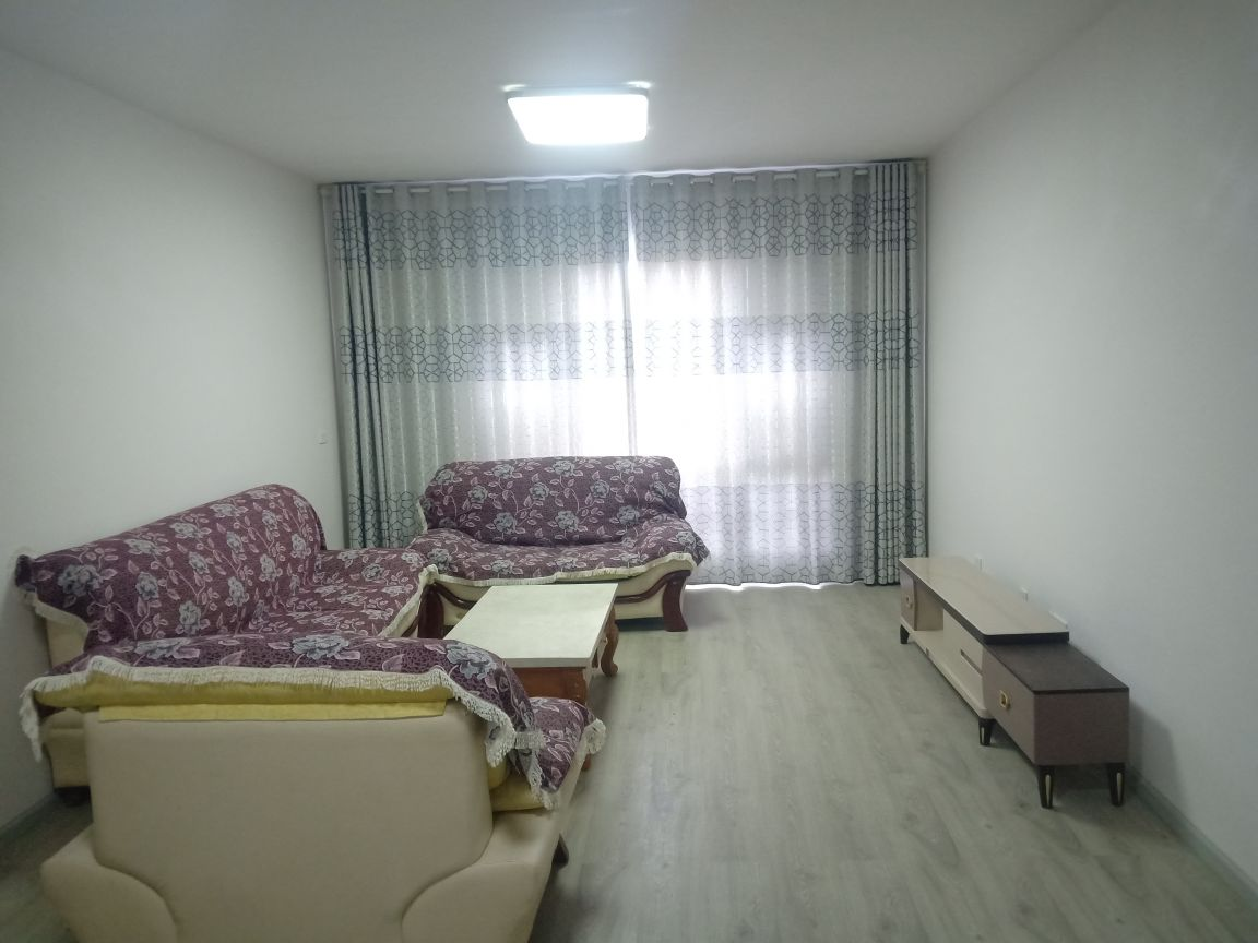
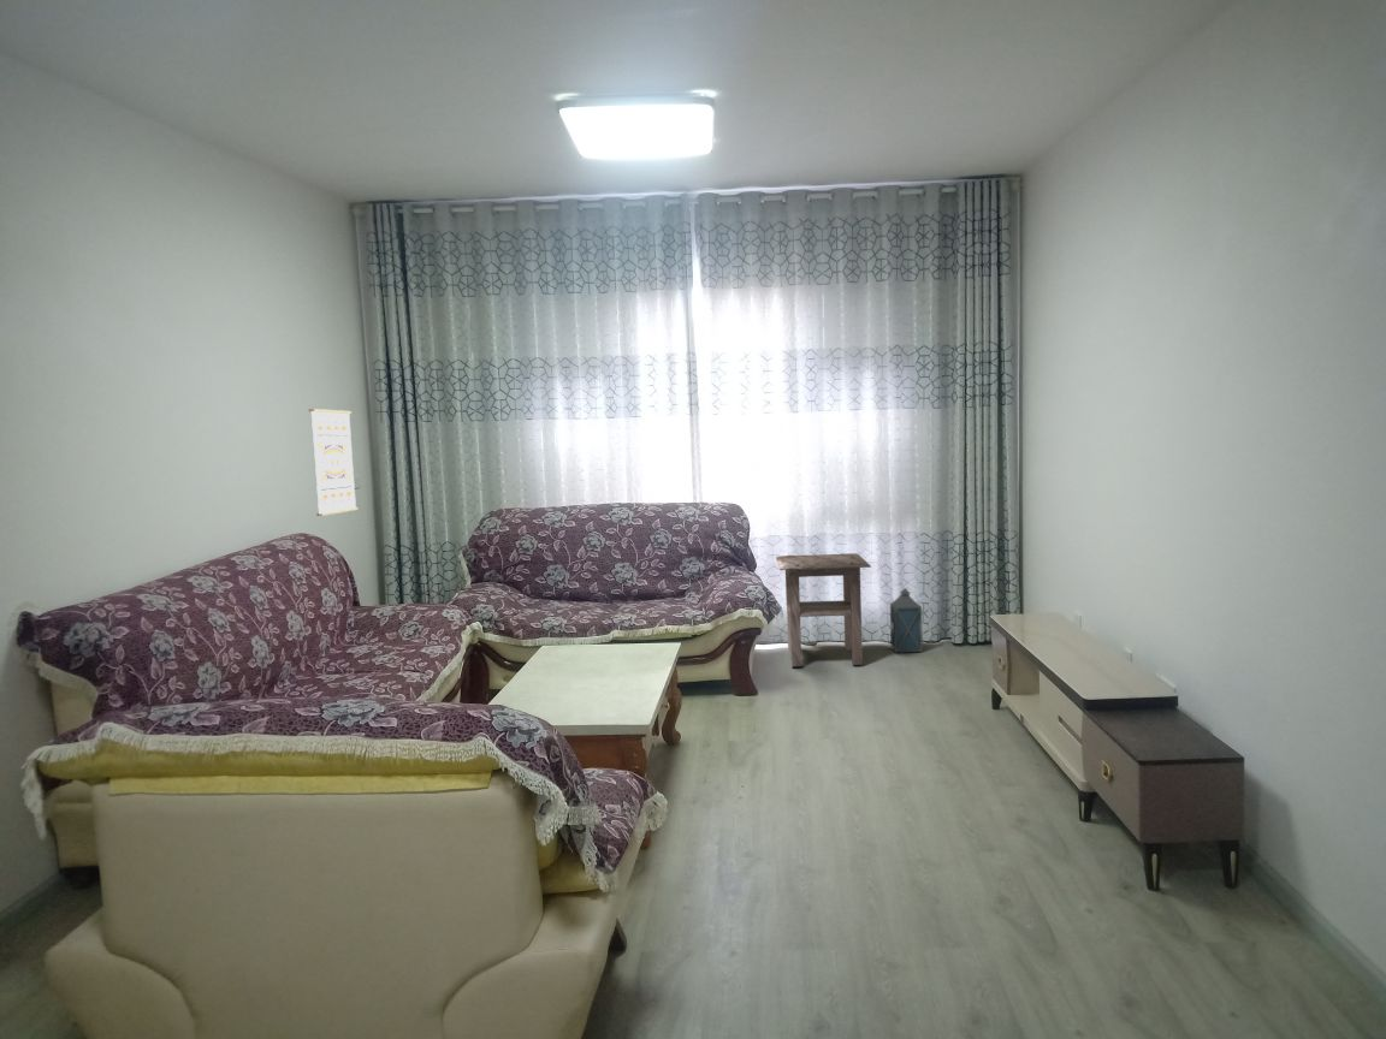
+ lantern (905, 618)
+ side table (822, 607)
+ wall art (334, 461)
